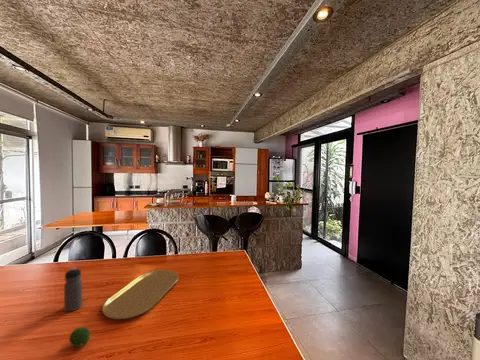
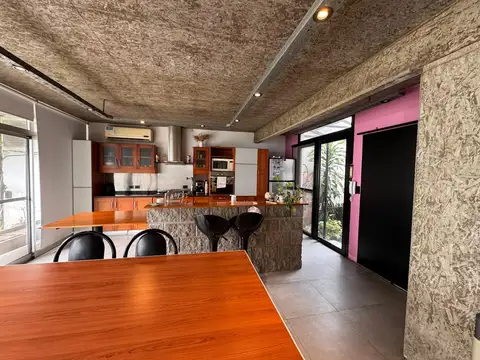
- water bottle (73, 287)
- placemat (145, 290)
- fruit (80, 336)
